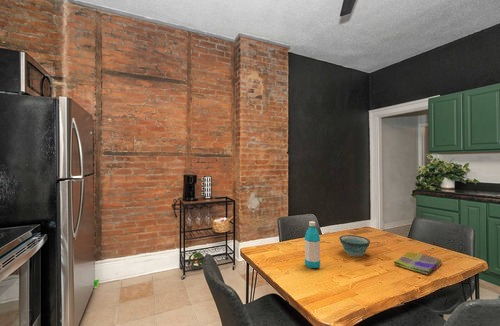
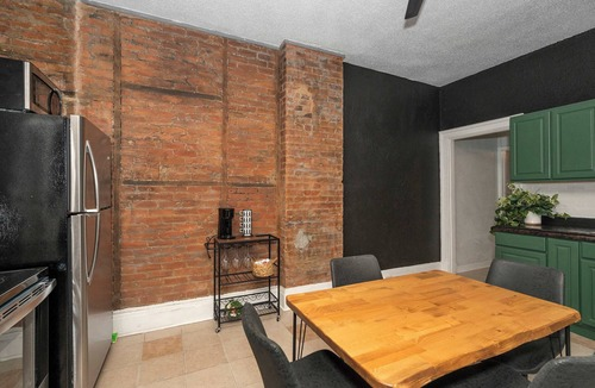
- water bottle (312, 244)
- dish towel (417, 261)
- bowl (354, 246)
